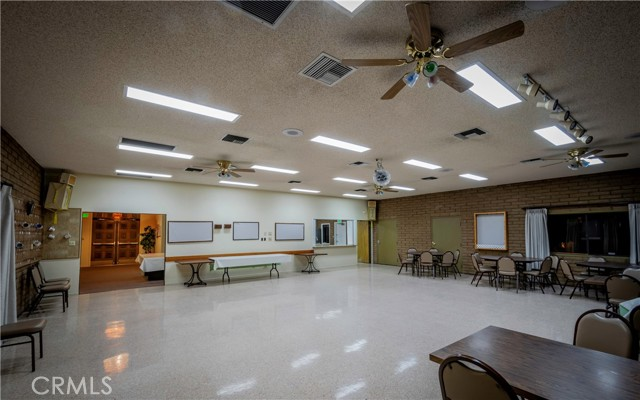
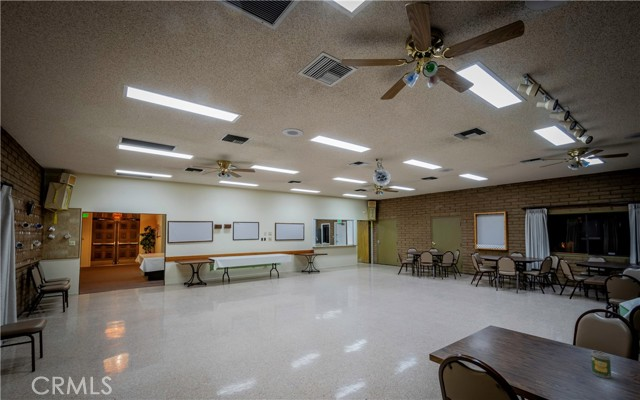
+ soda can (600, 364)
